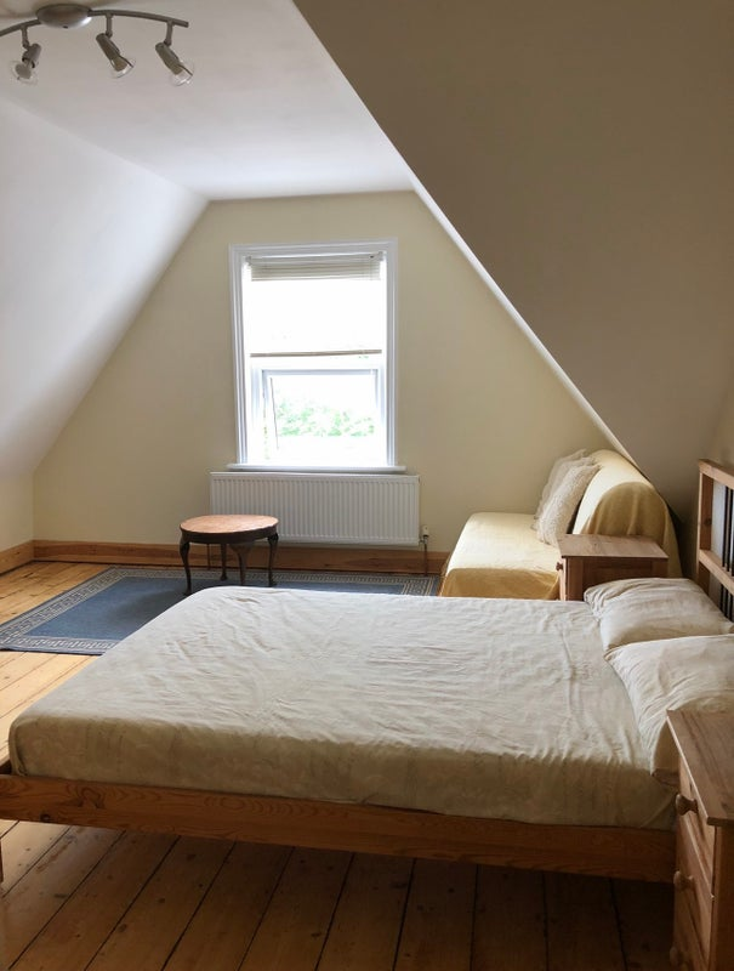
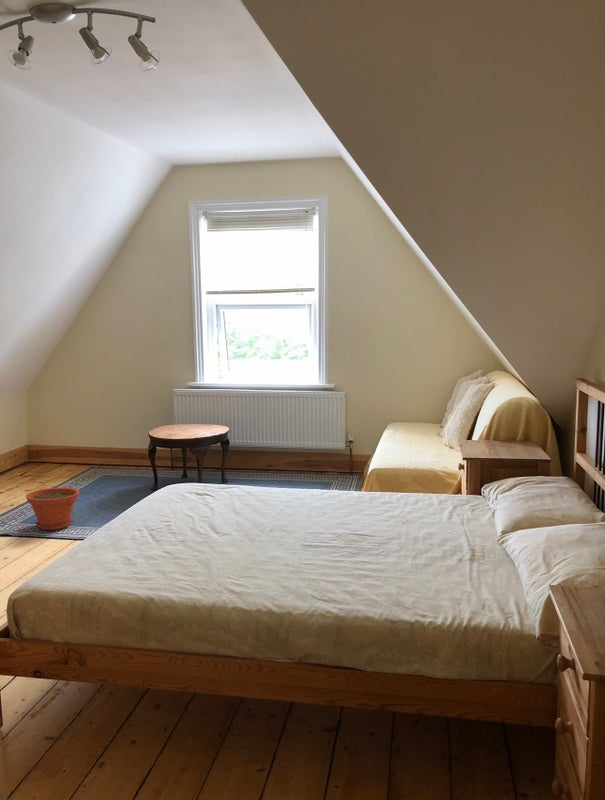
+ plant pot (53, 509)
